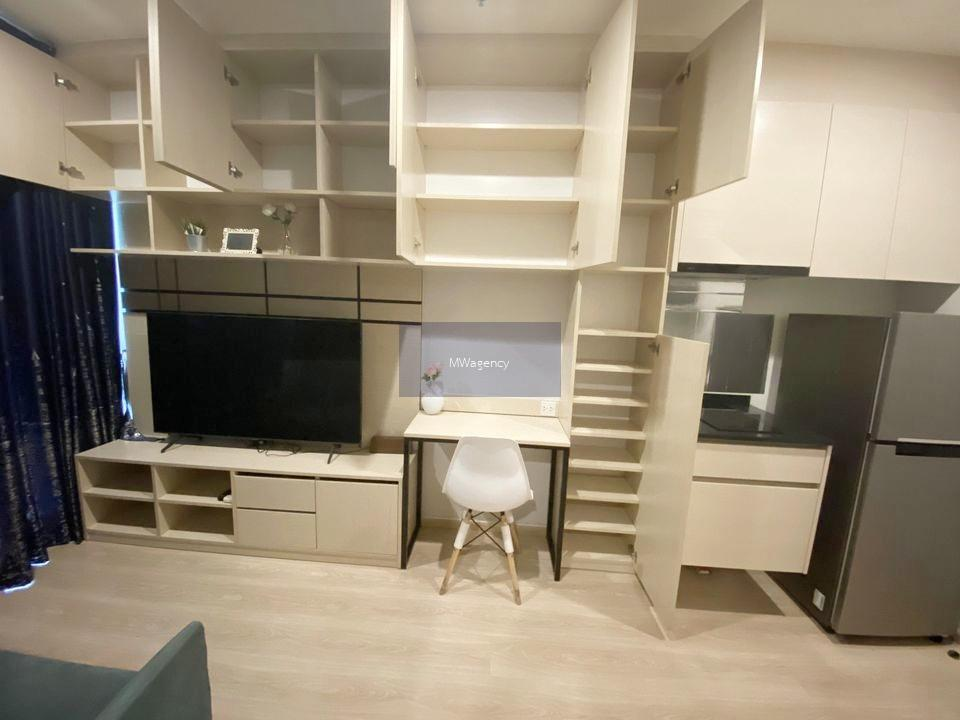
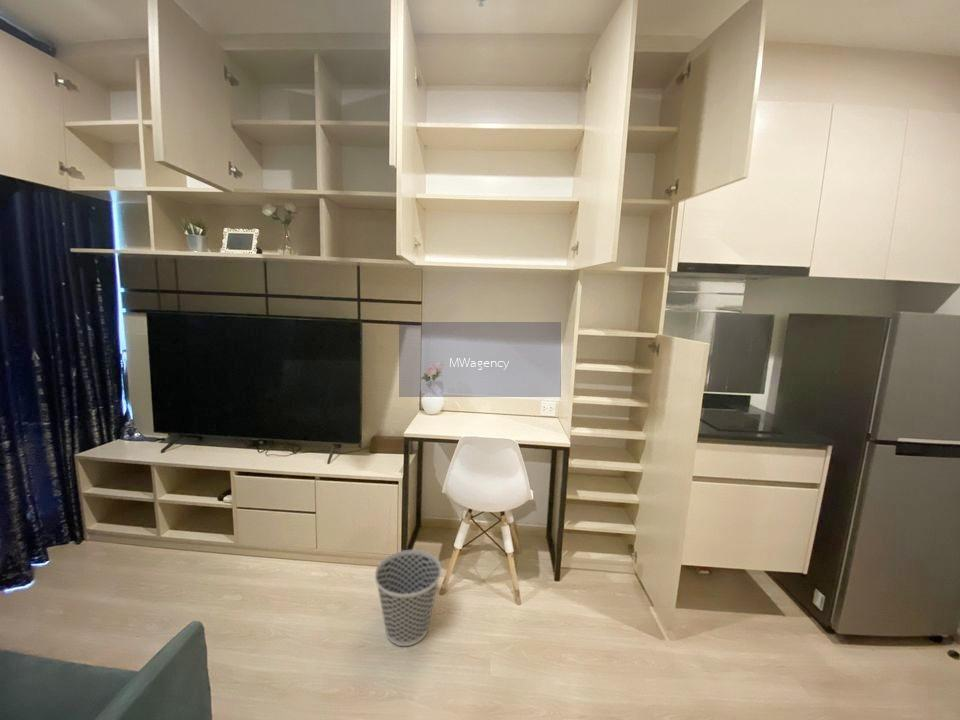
+ wastebasket (408, 599)
